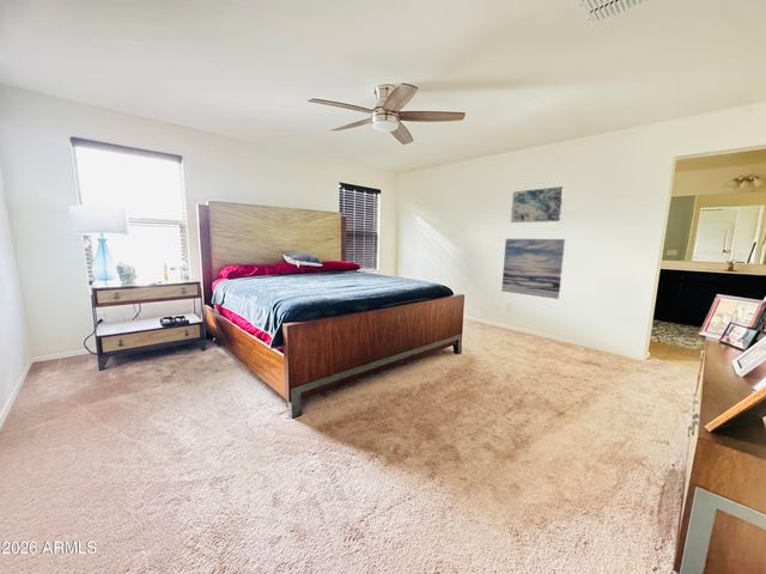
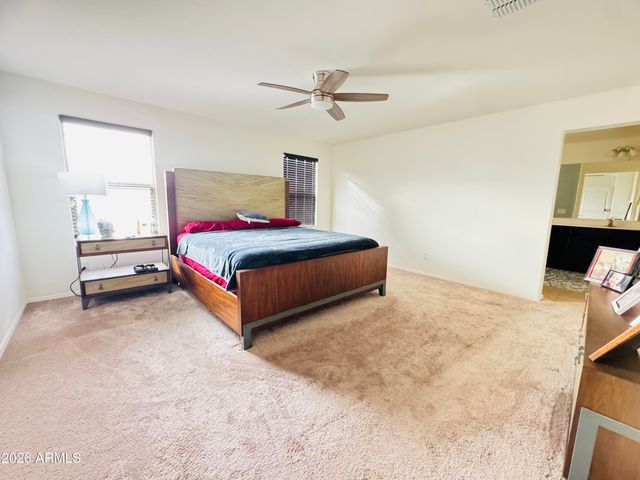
- wall art (530, 267)
- wall art (535, 206)
